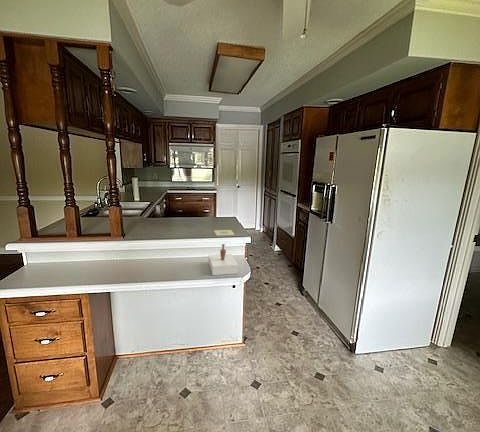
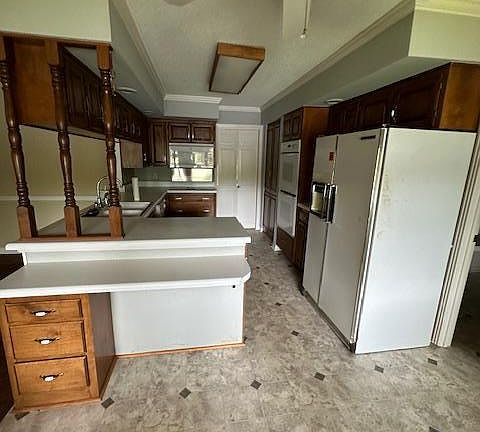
- vase (222, 250)
